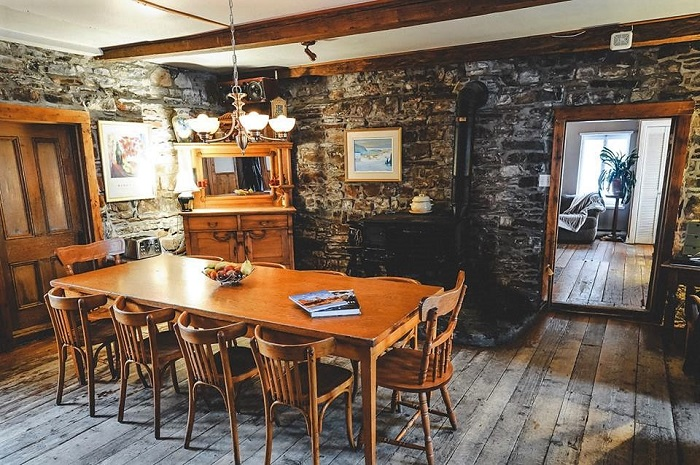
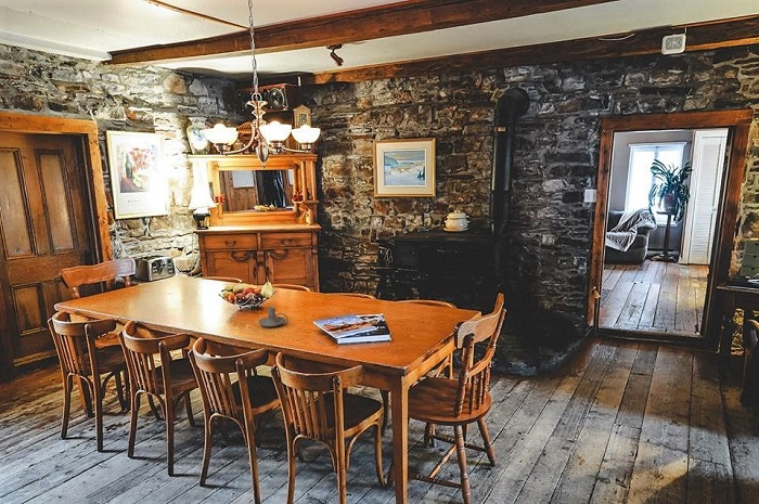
+ candle holder (274, 316)
